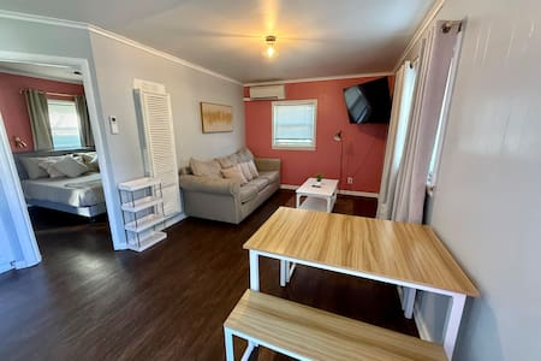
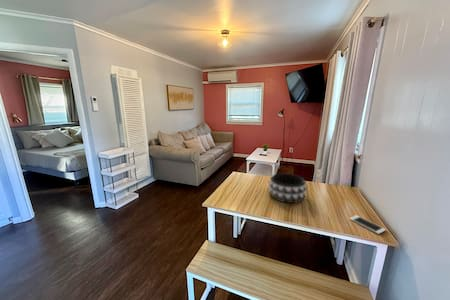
+ cell phone (366, 223)
+ decorative bowl (287, 187)
